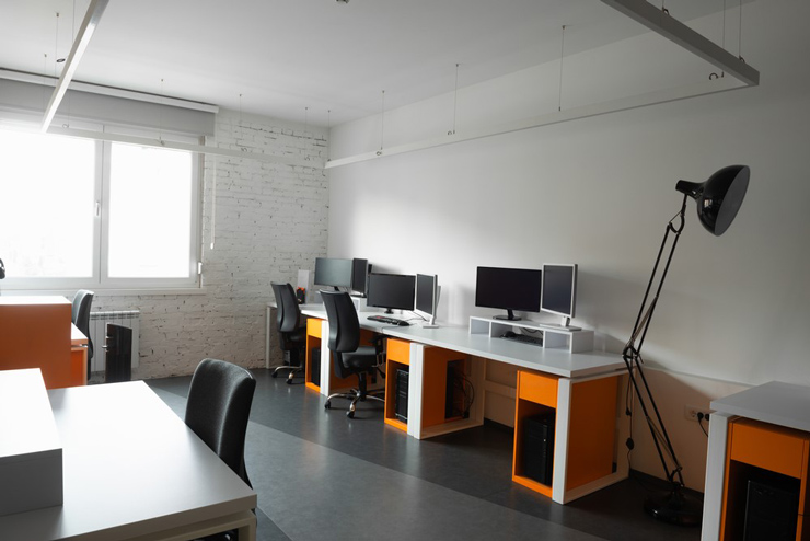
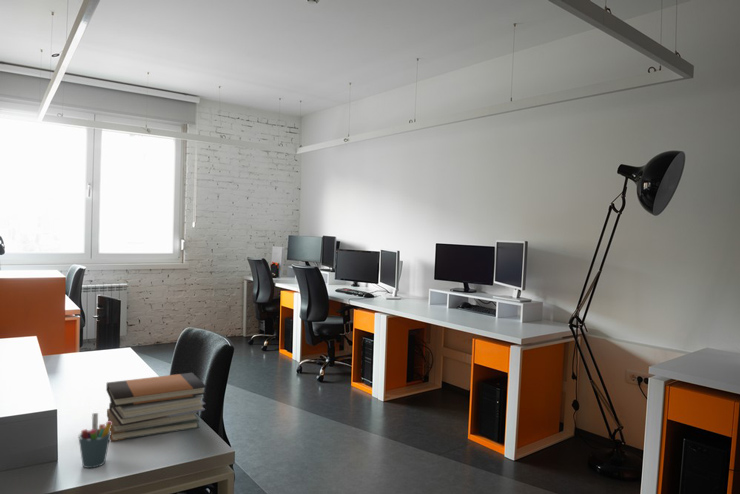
+ book stack (156, 404)
+ pen holder (95, 440)
